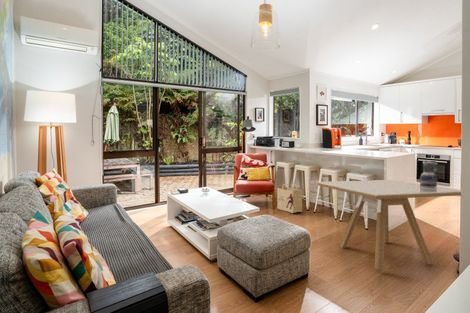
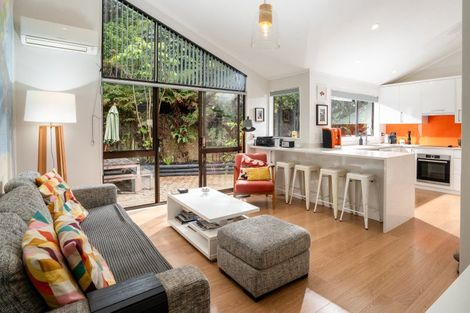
- ceramic jug (430, 173)
- dining table (382, 220)
- shopping bag (289, 197)
